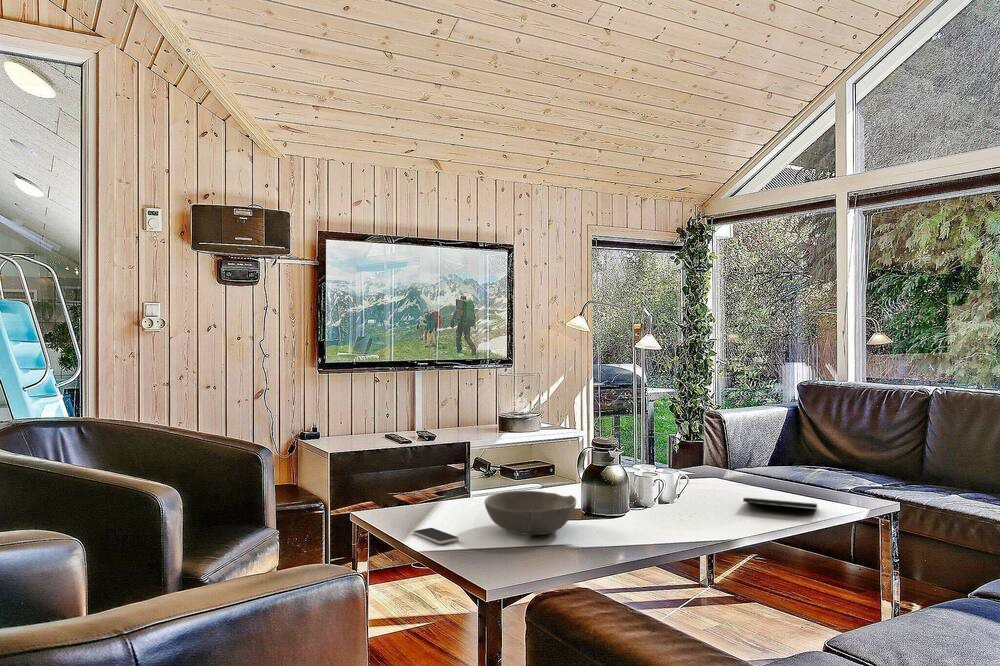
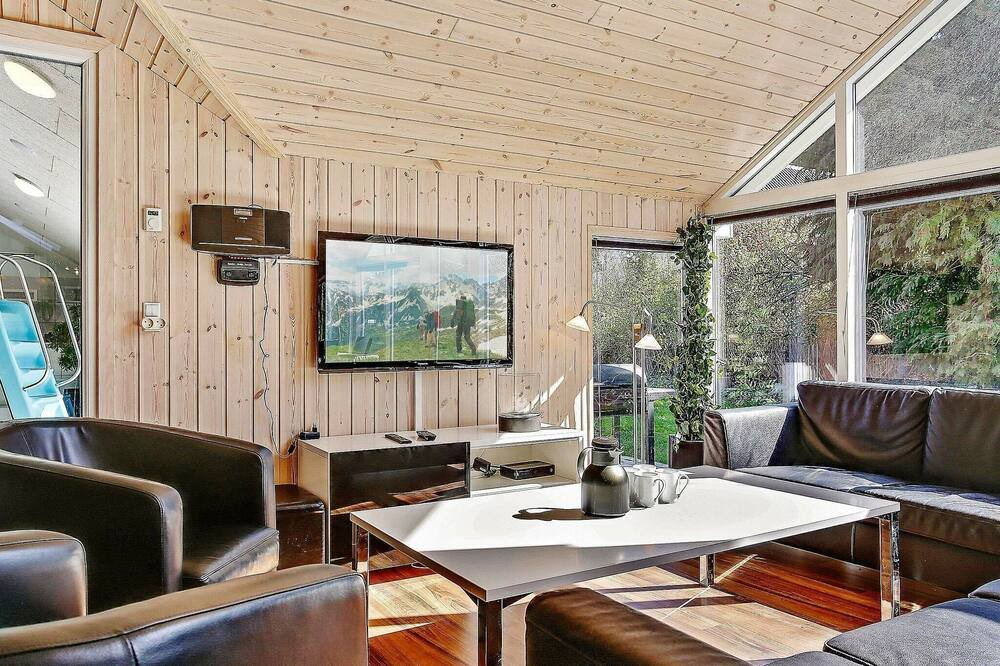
- smartphone (435, 535)
- bowl (530, 514)
- notepad (780, 502)
